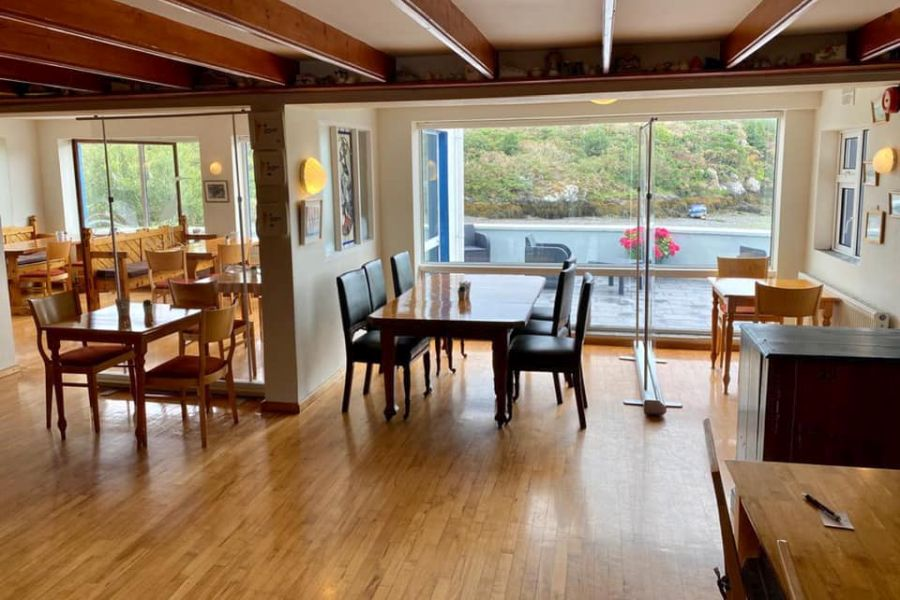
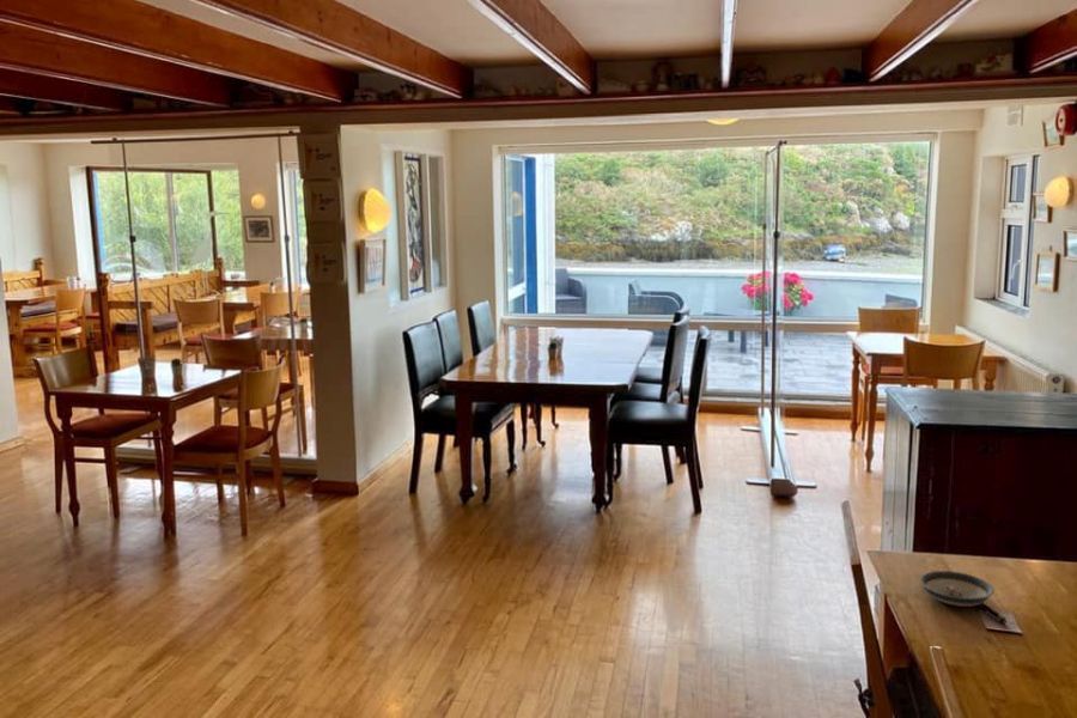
+ saucer (955, 591)
